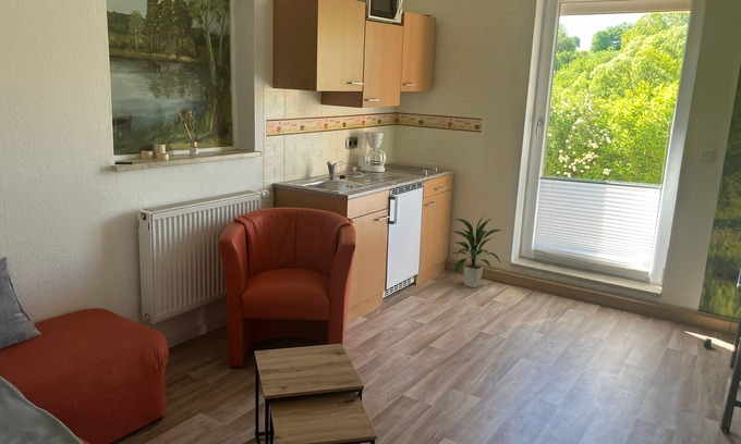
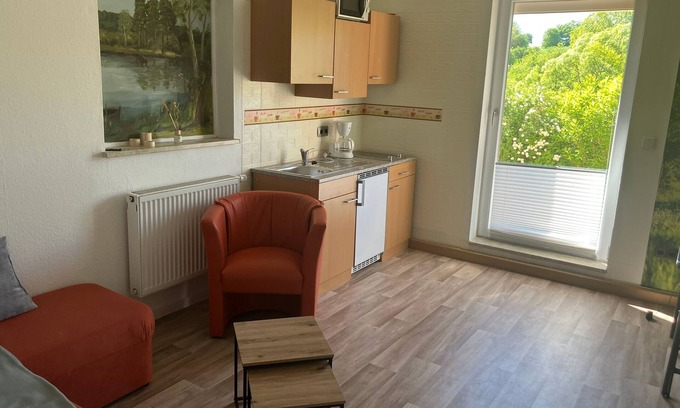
- indoor plant (472, 249)
